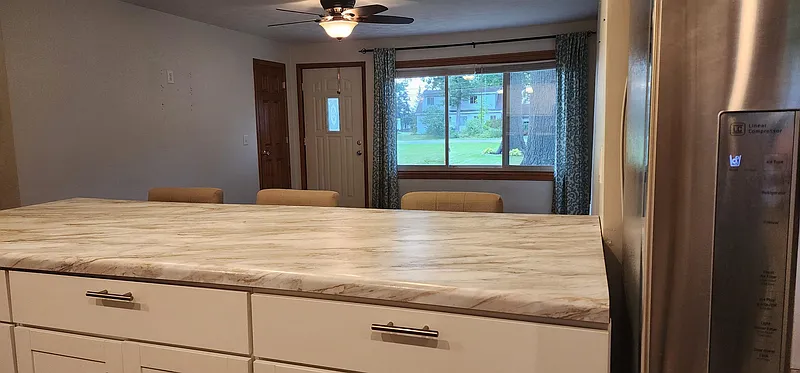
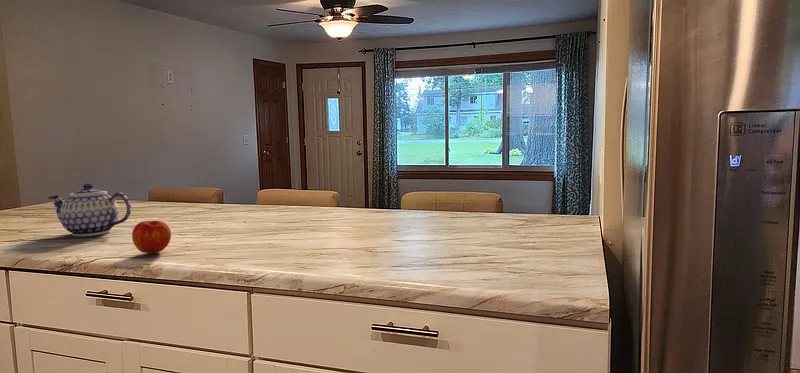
+ teapot (89, 208)
+ apple (152, 236)
